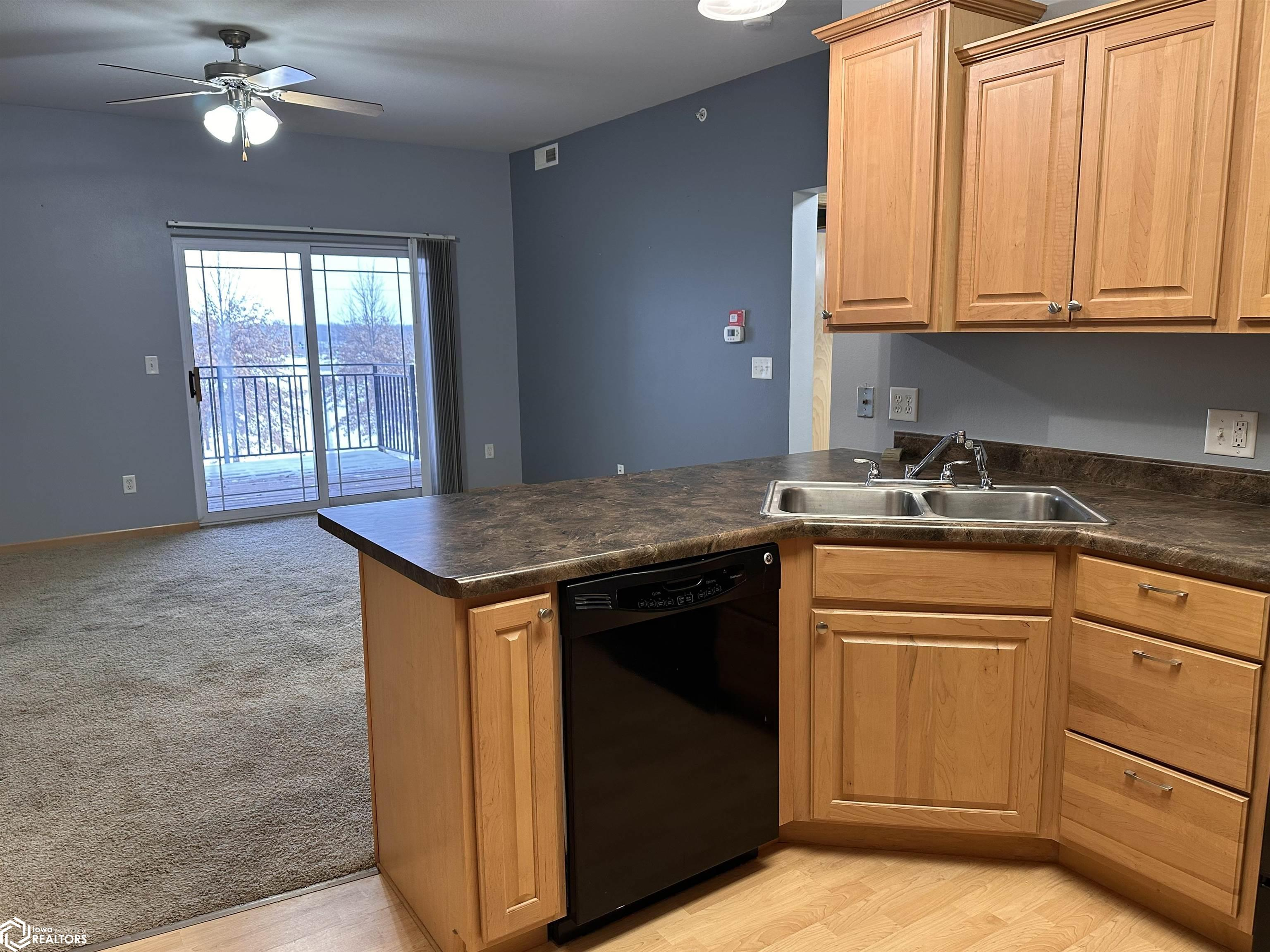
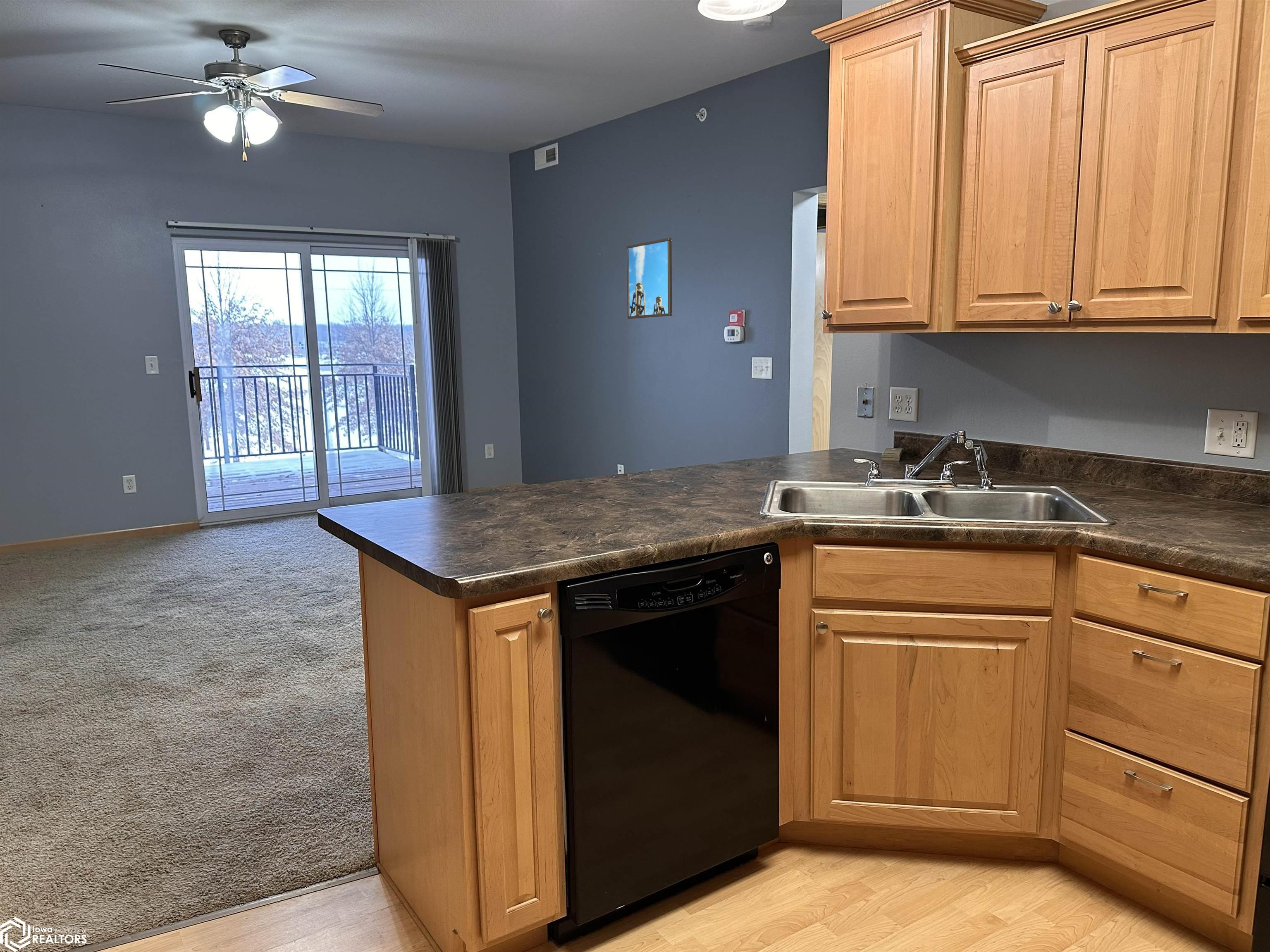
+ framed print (649, 280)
